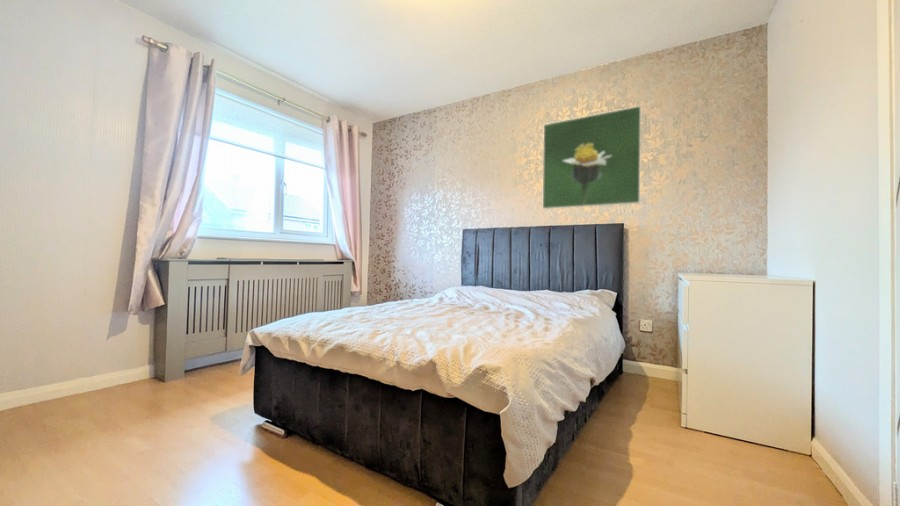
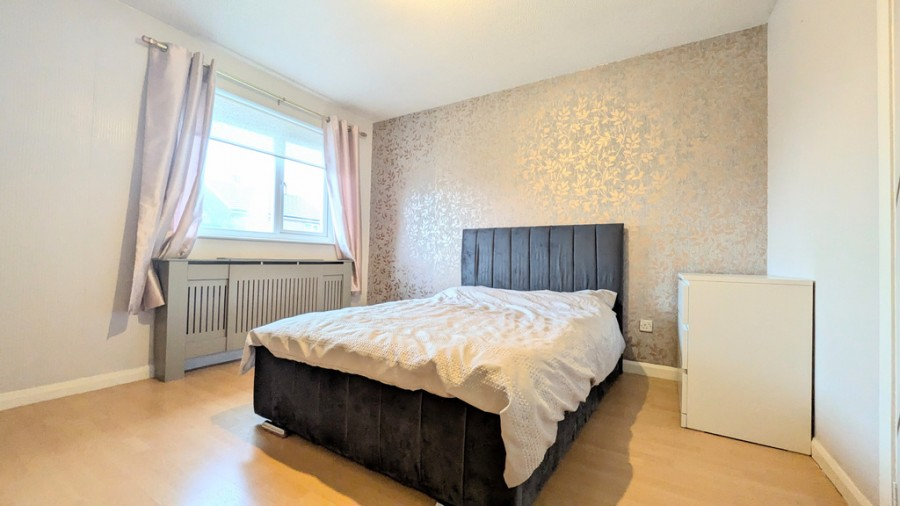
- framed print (588, 161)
